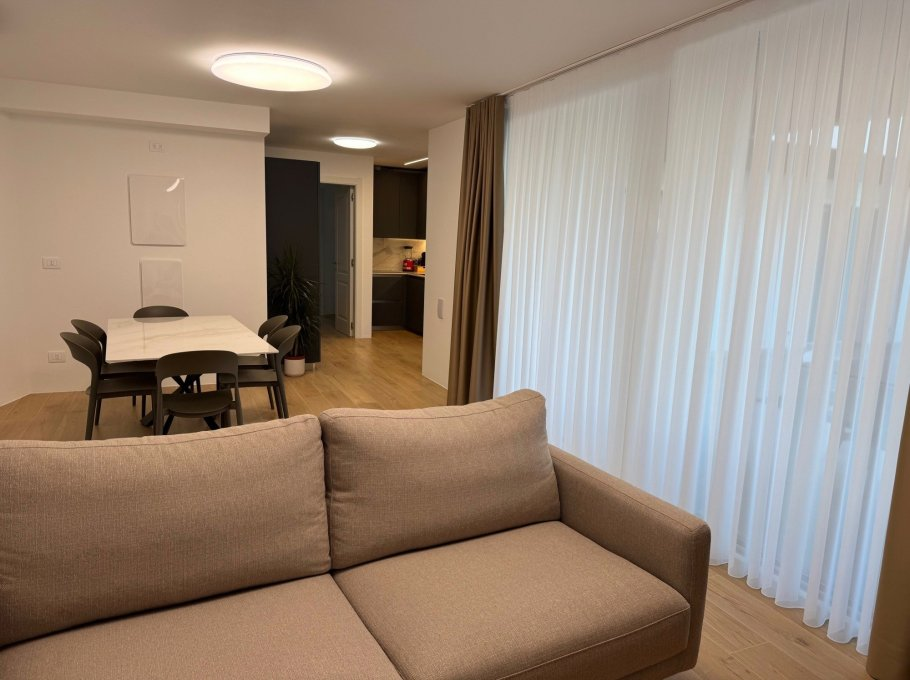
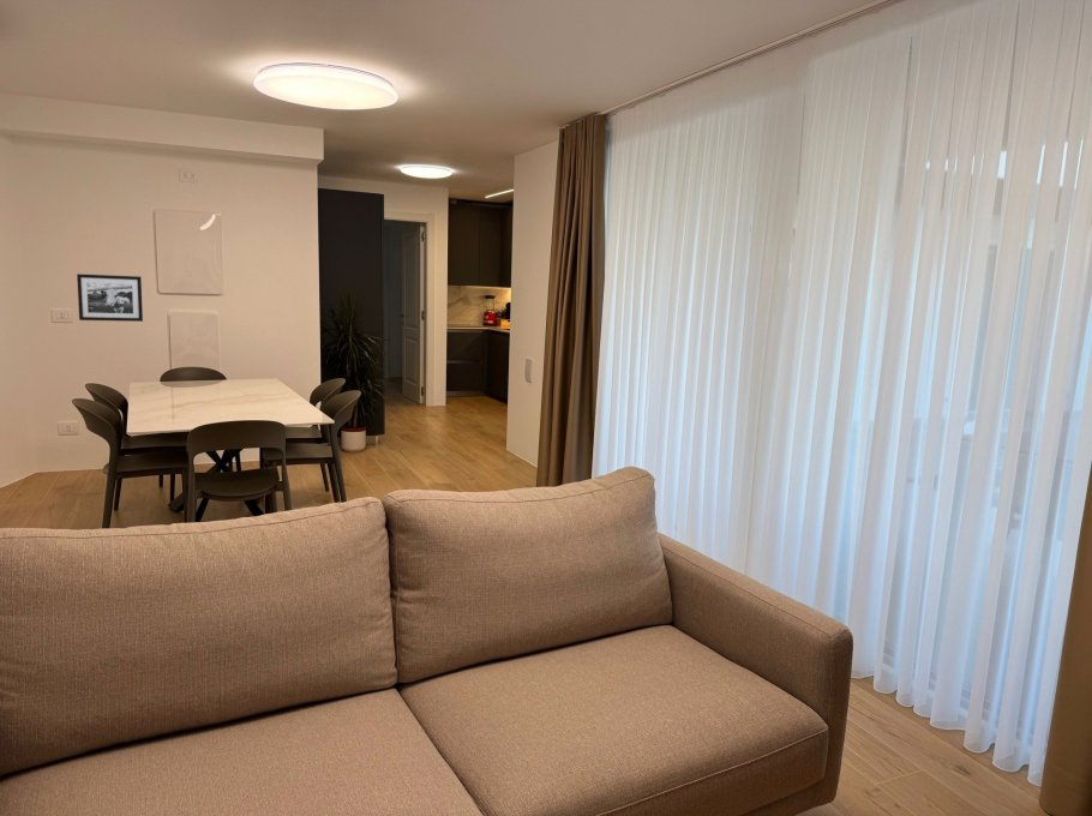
+ picture frame (110, 298)
